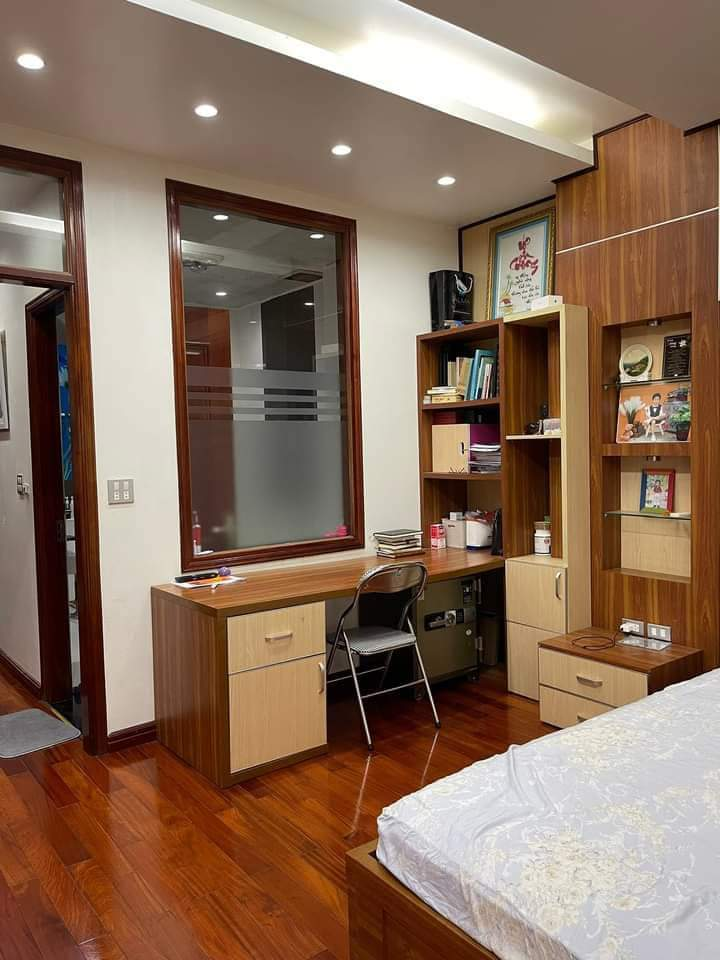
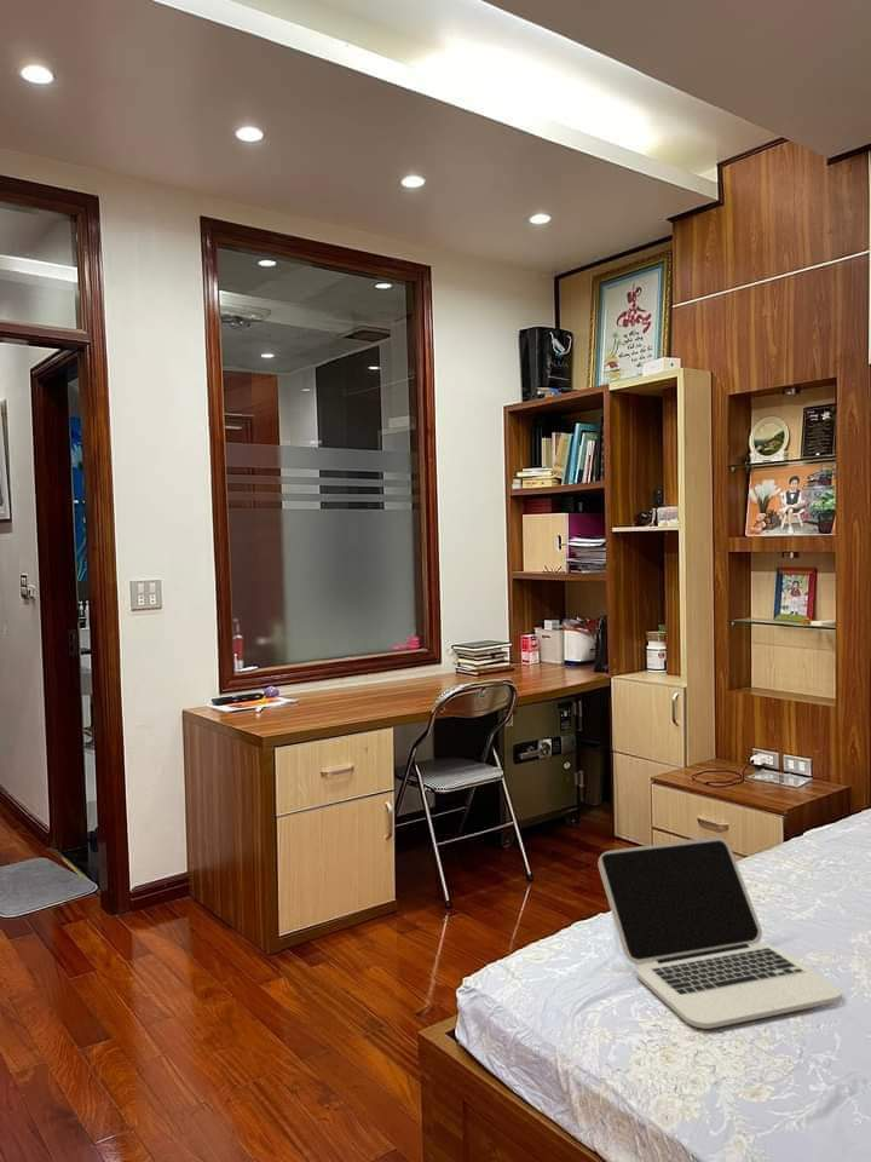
+ laptop (711, 920)
